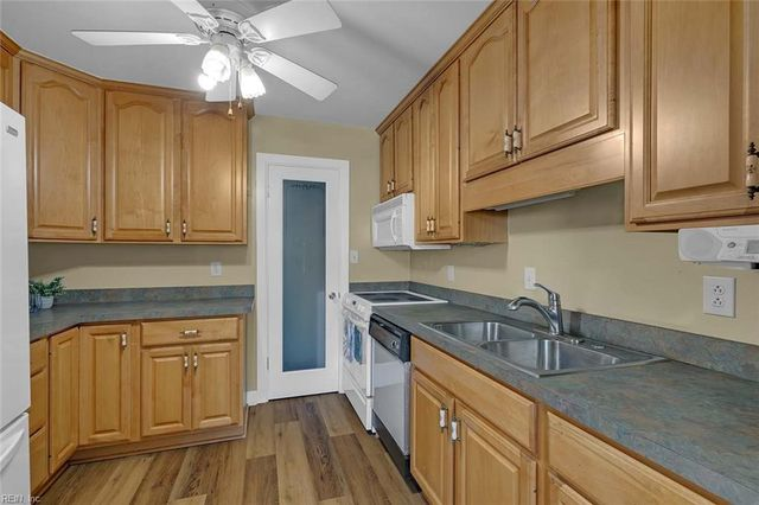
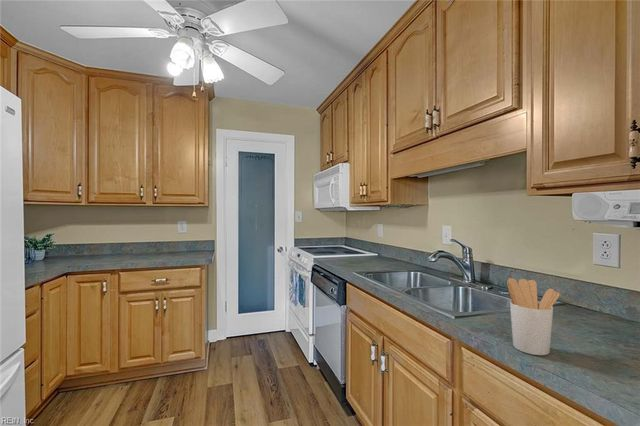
+ utensil holder (527, 312)
